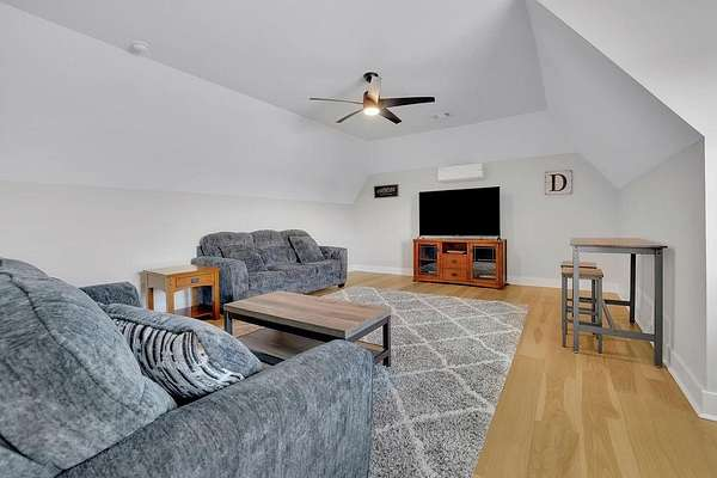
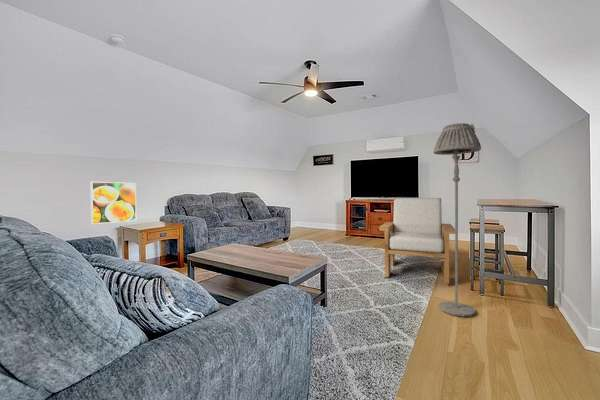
+ armchair (416, 235)
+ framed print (114, 202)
+ floor lamp (456, 218)
